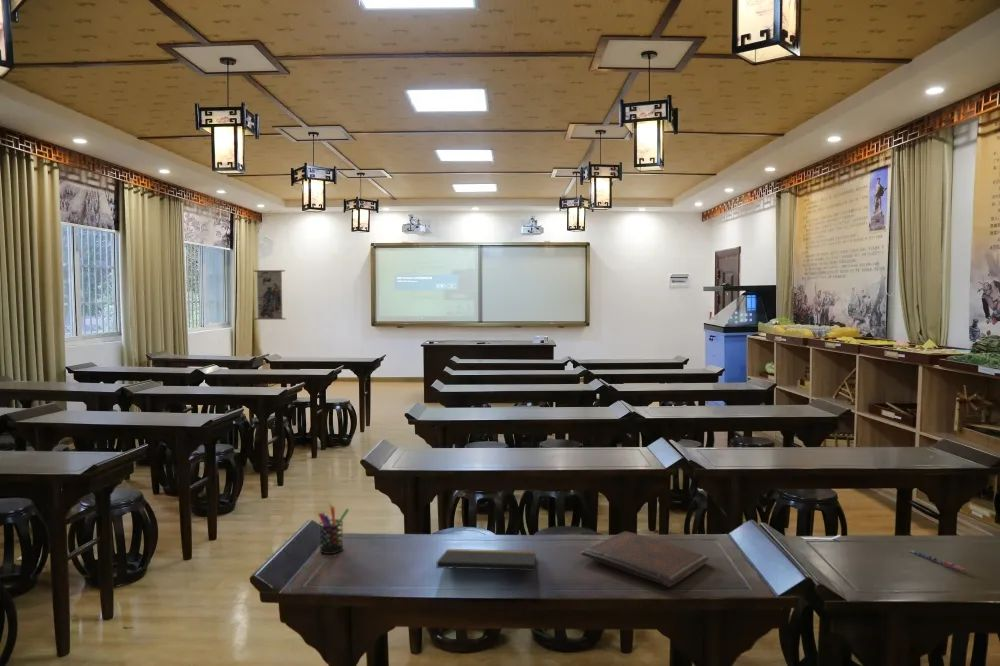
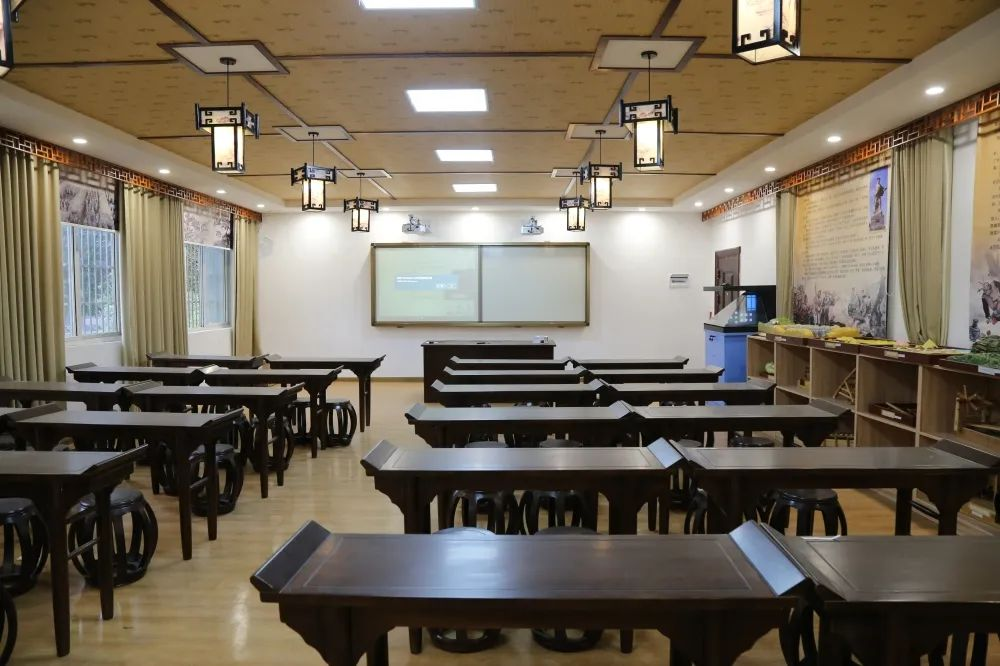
- book (644, 556)
- wall scroll (269, 291)
- pen holder (334, 526)
- pen (936, 559)
- notepad (488, 559)
